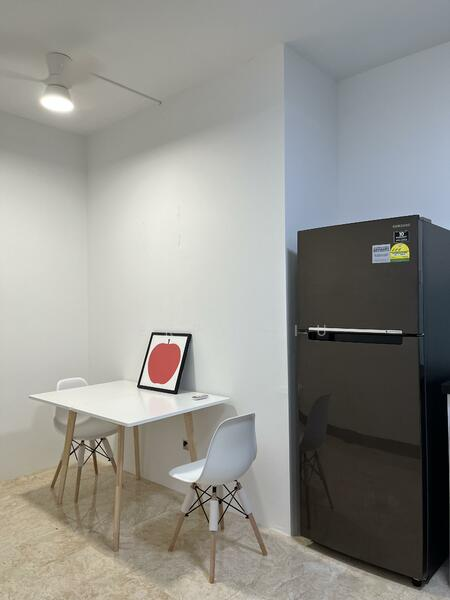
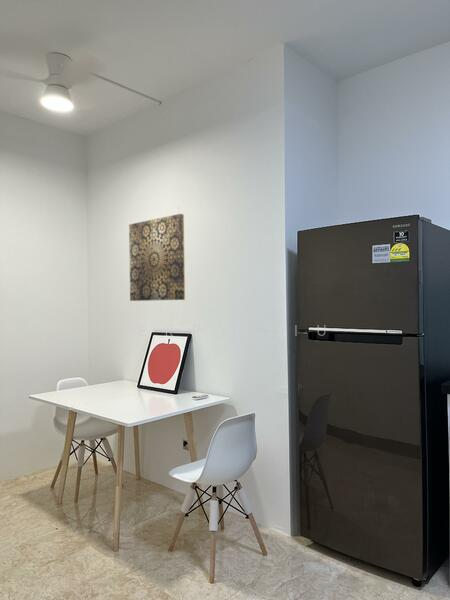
+ wall art (155, 260)
